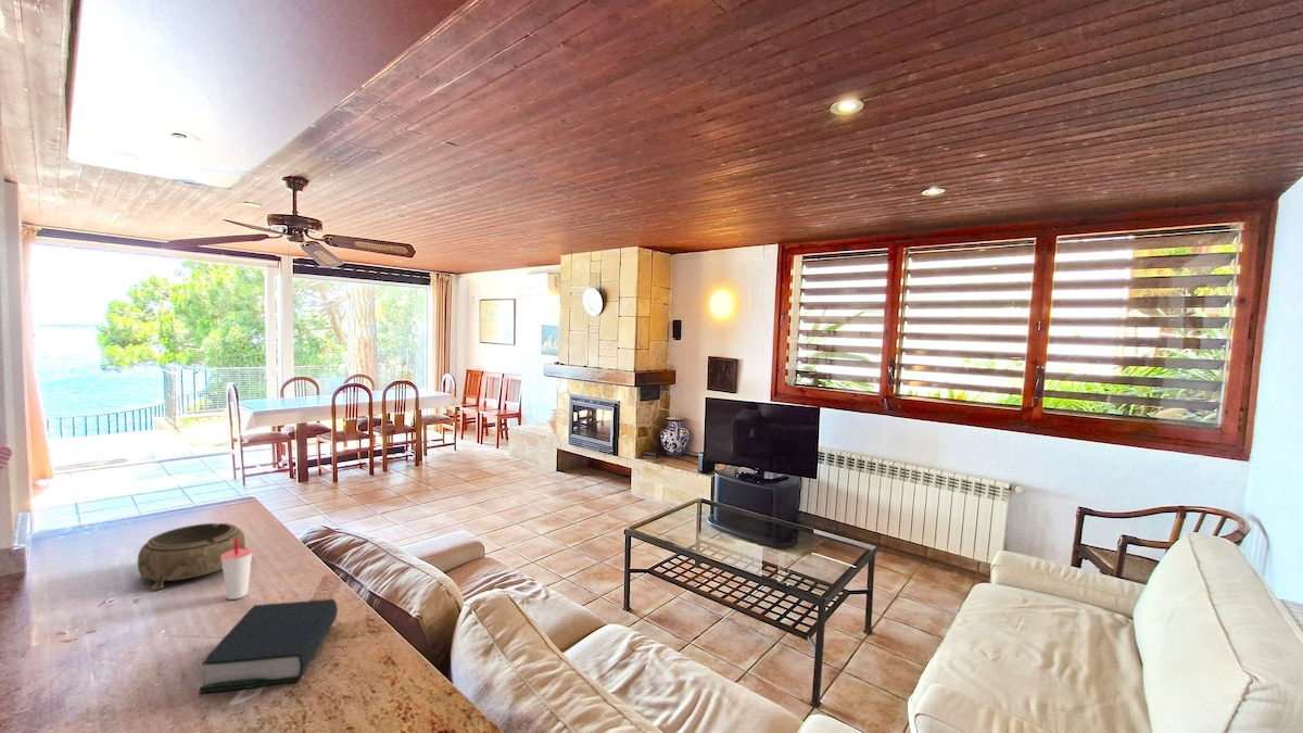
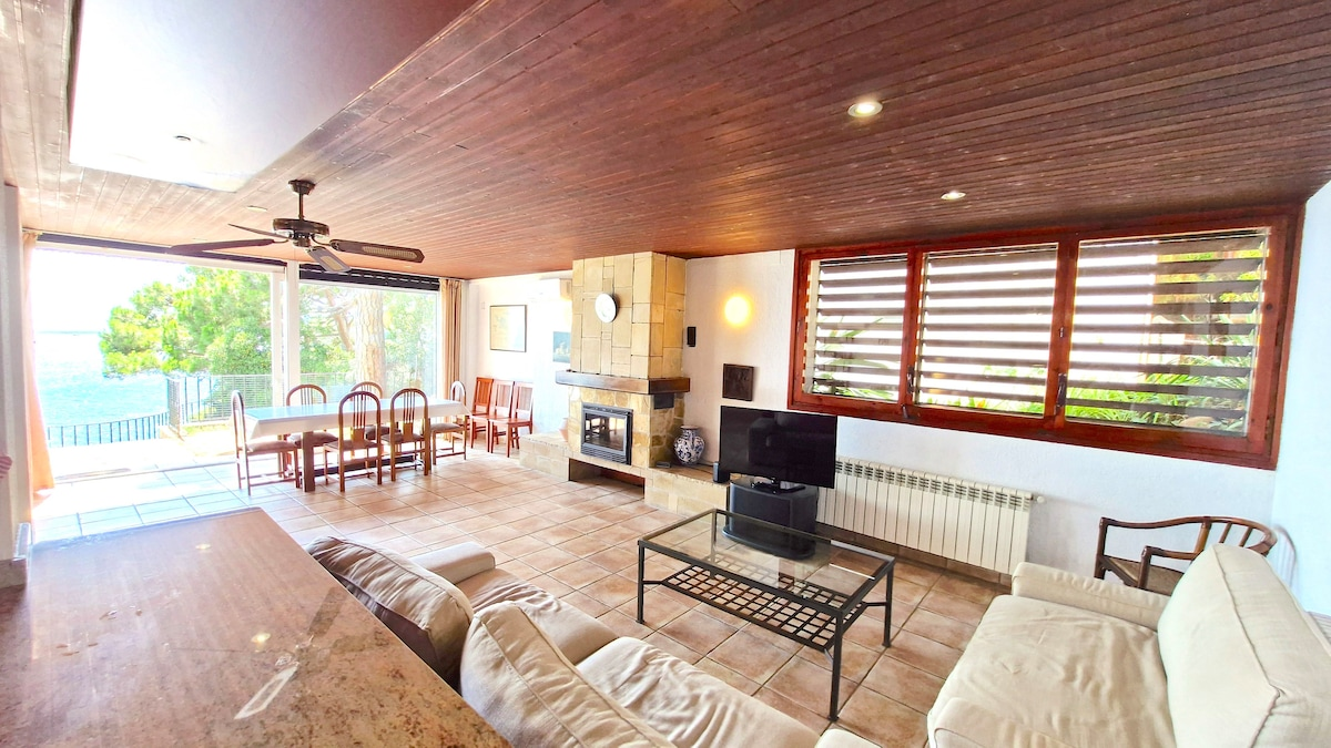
- cup (237, 567)
- book (276, 641)
- decorative bowl (192, 551)
